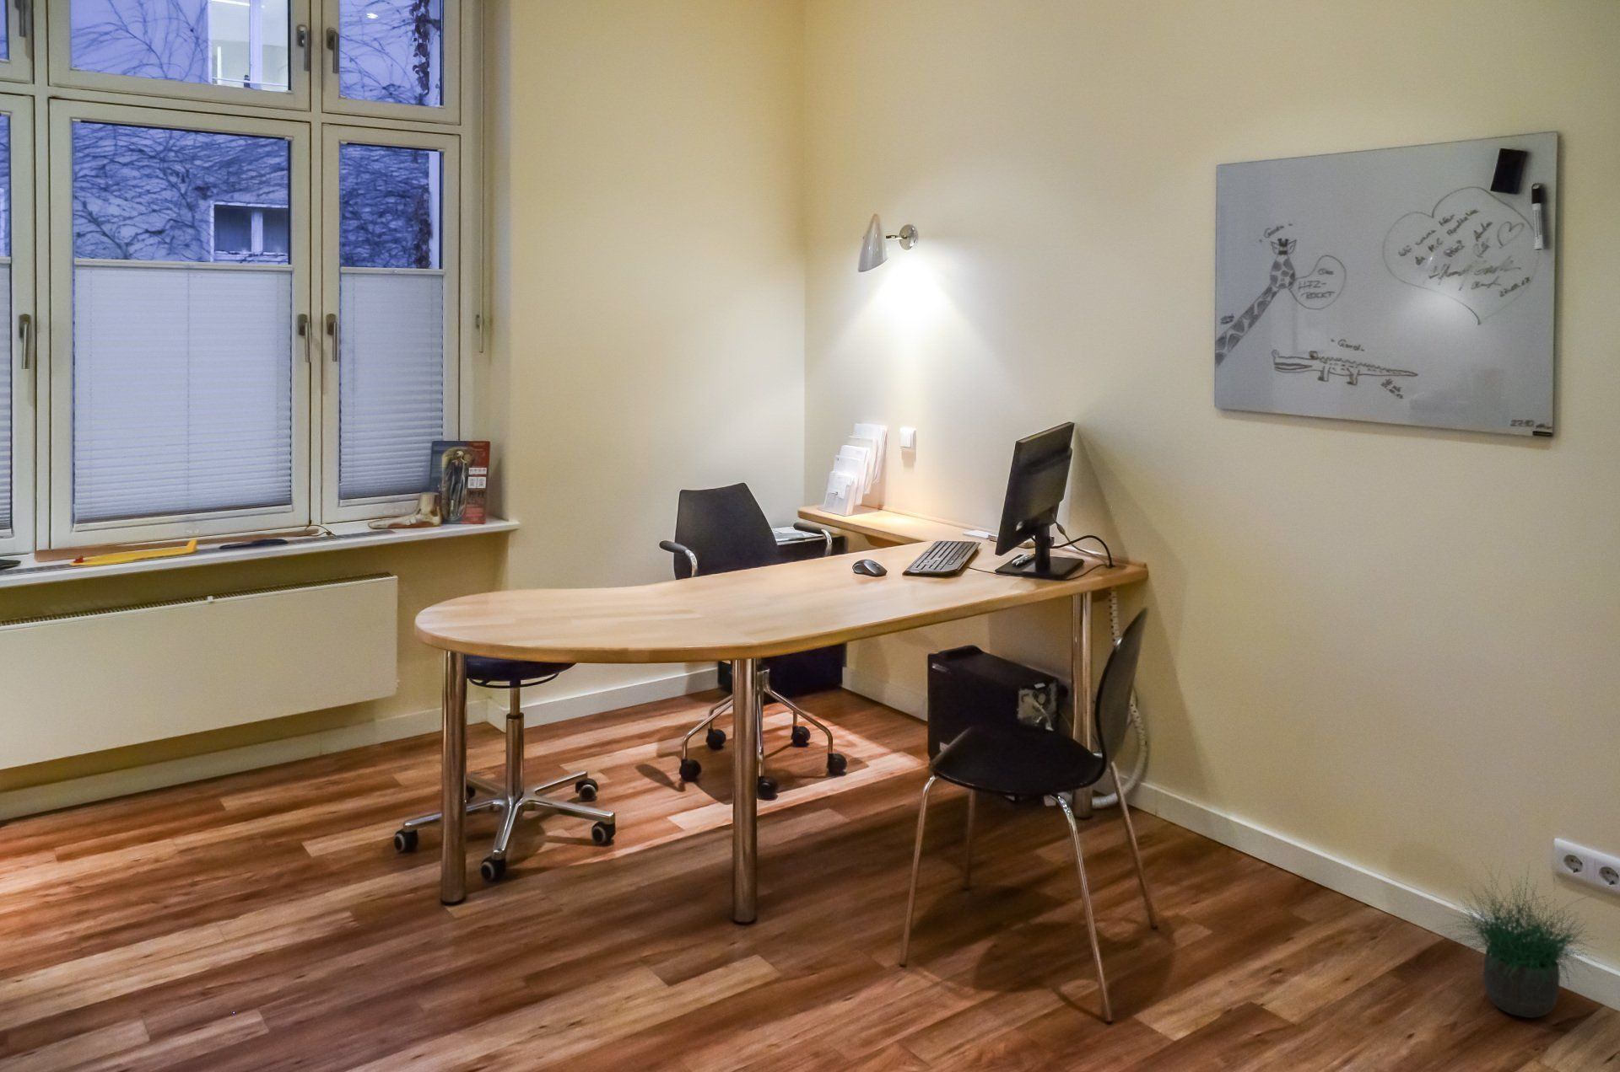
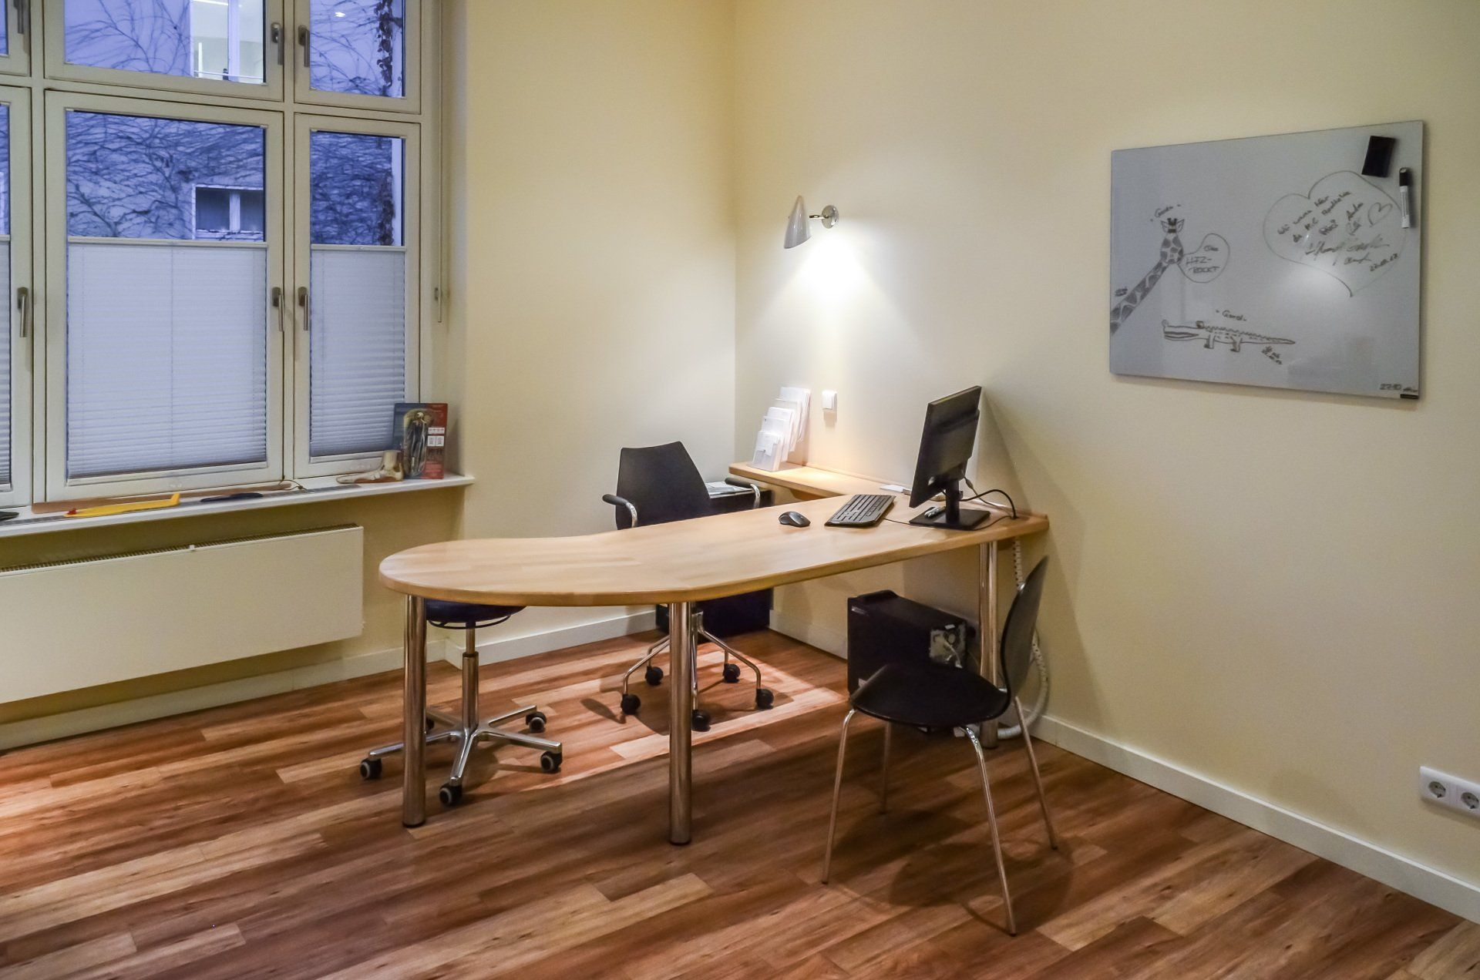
- potted plant (1522, 934)
